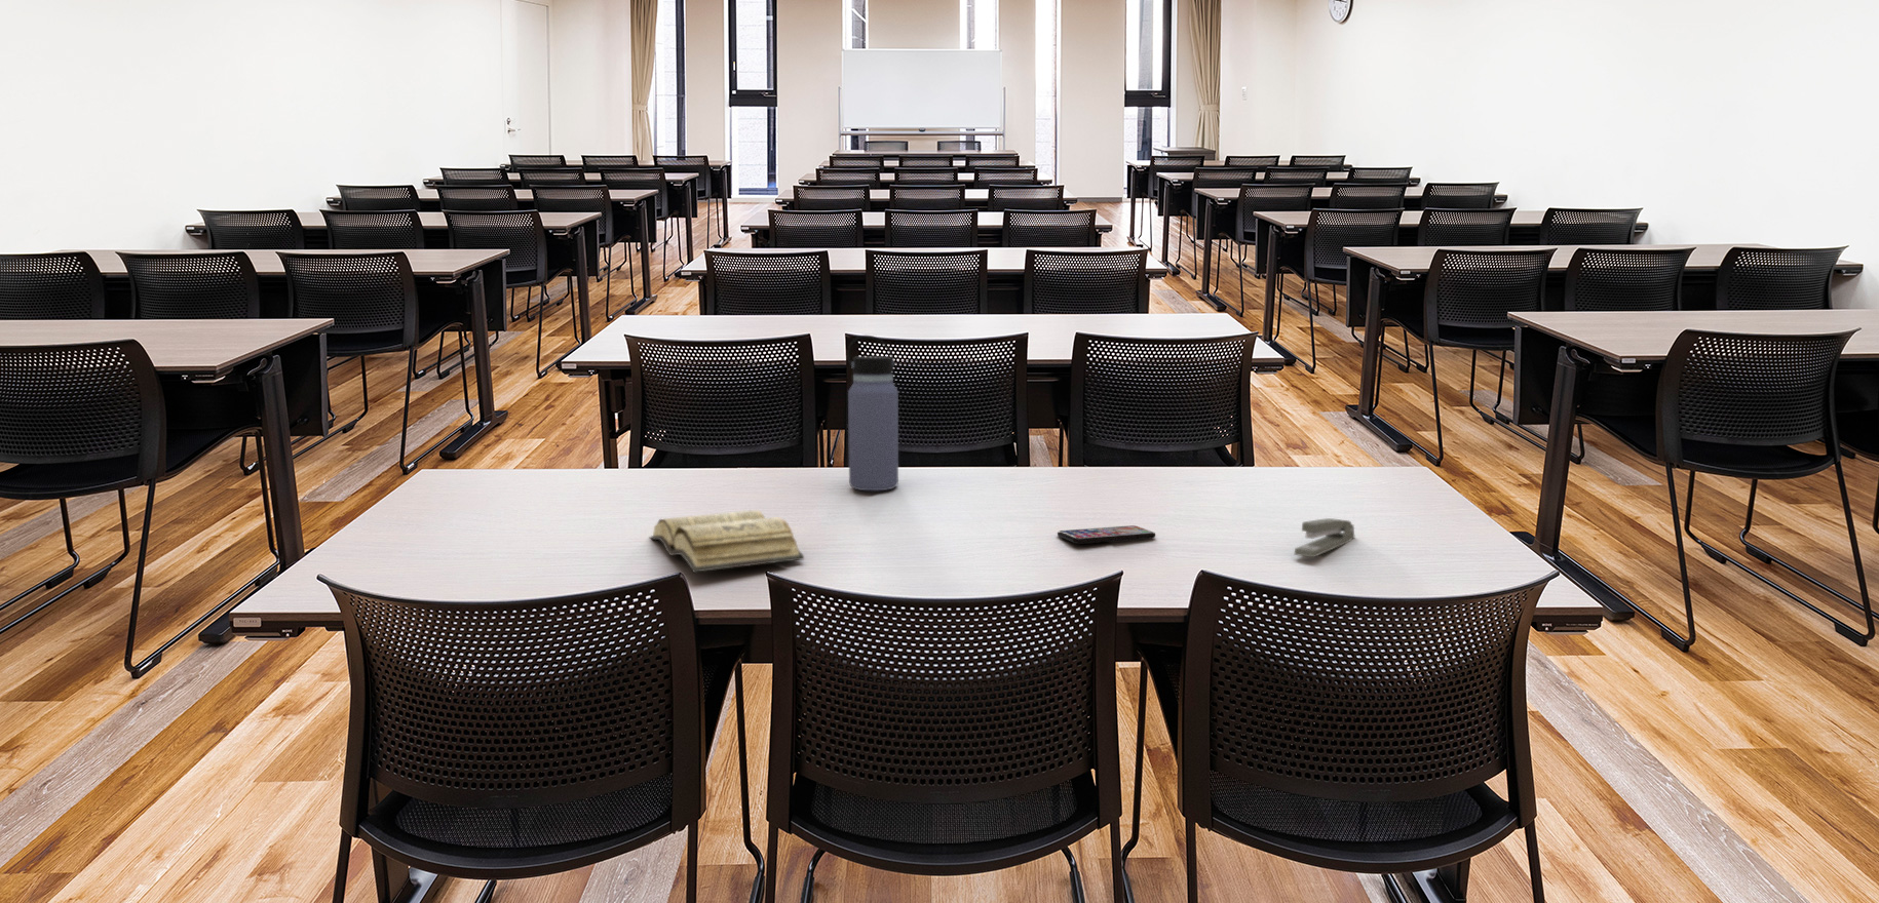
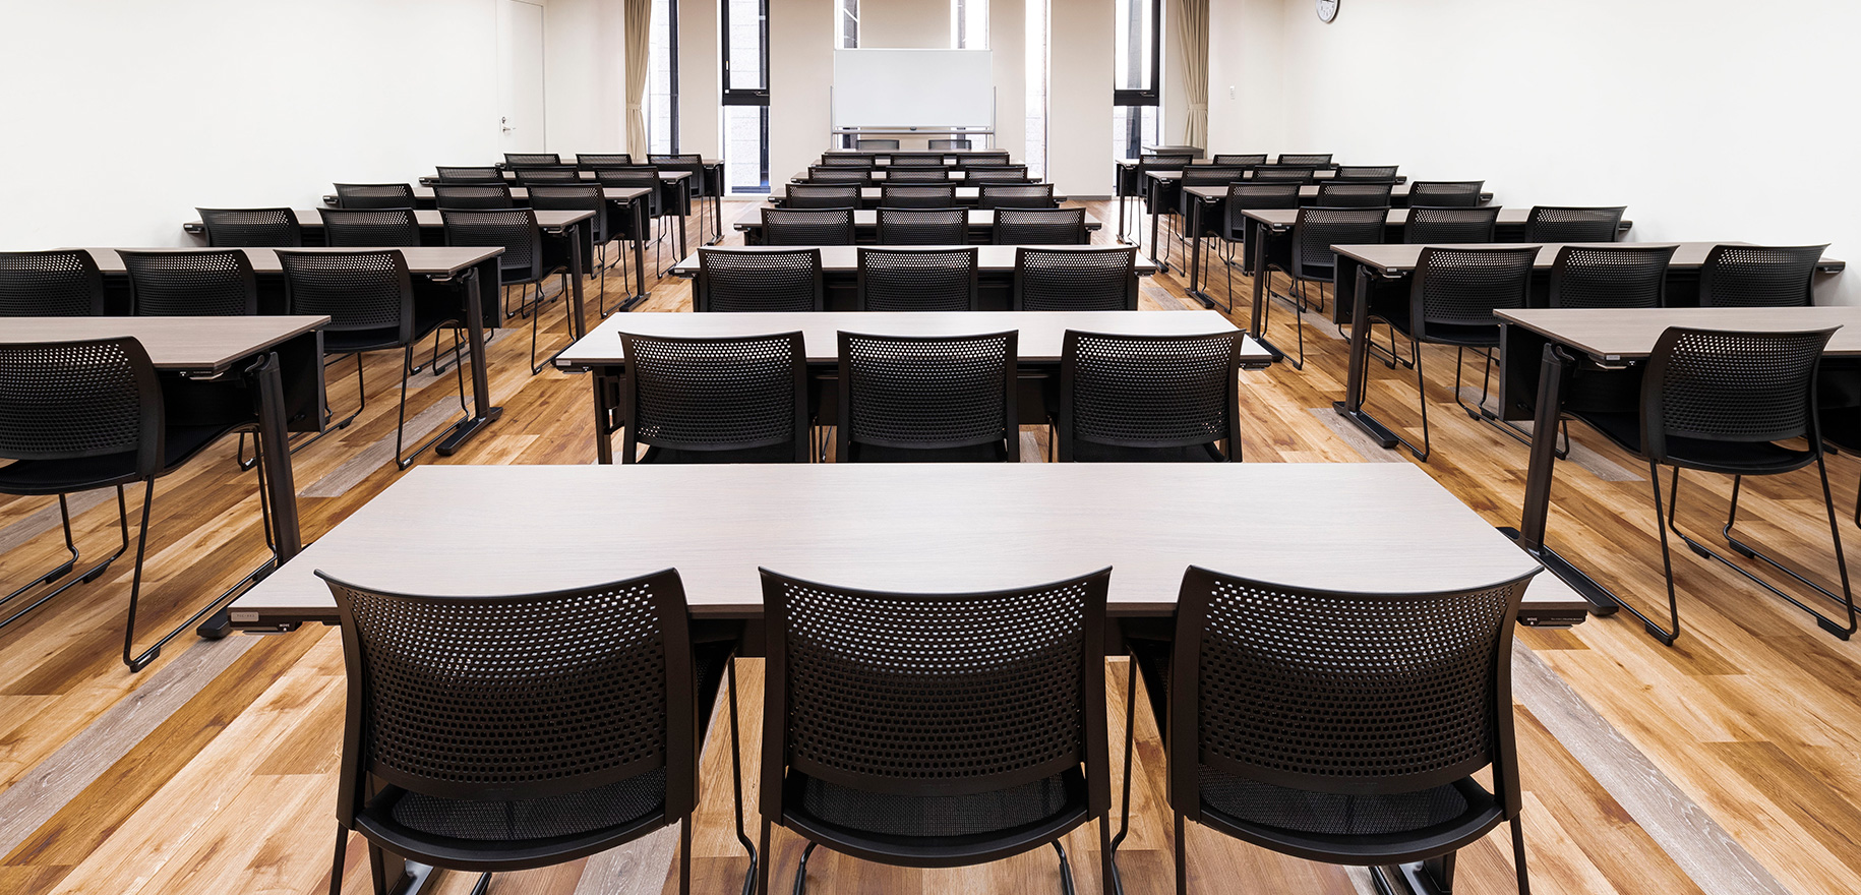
- stapler (1325, 532)
- water bottle (871, 412)
- smartphone (1106, 534)
- diary (723, 534)
